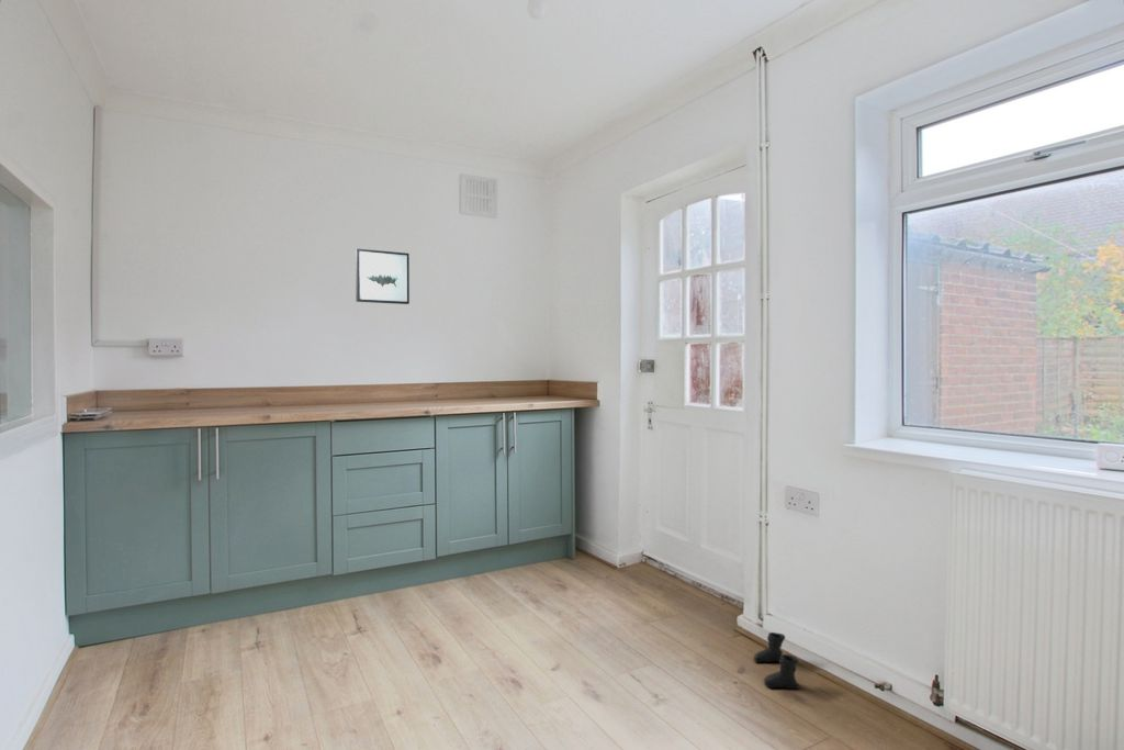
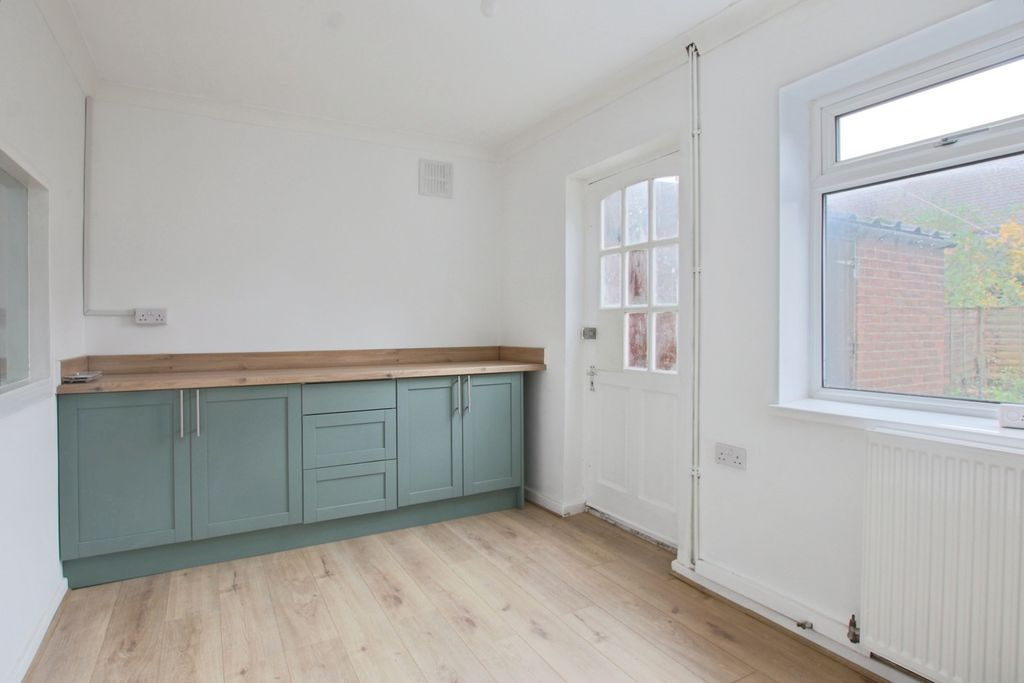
- boots (775, 658)
- wall art (382, 277)
